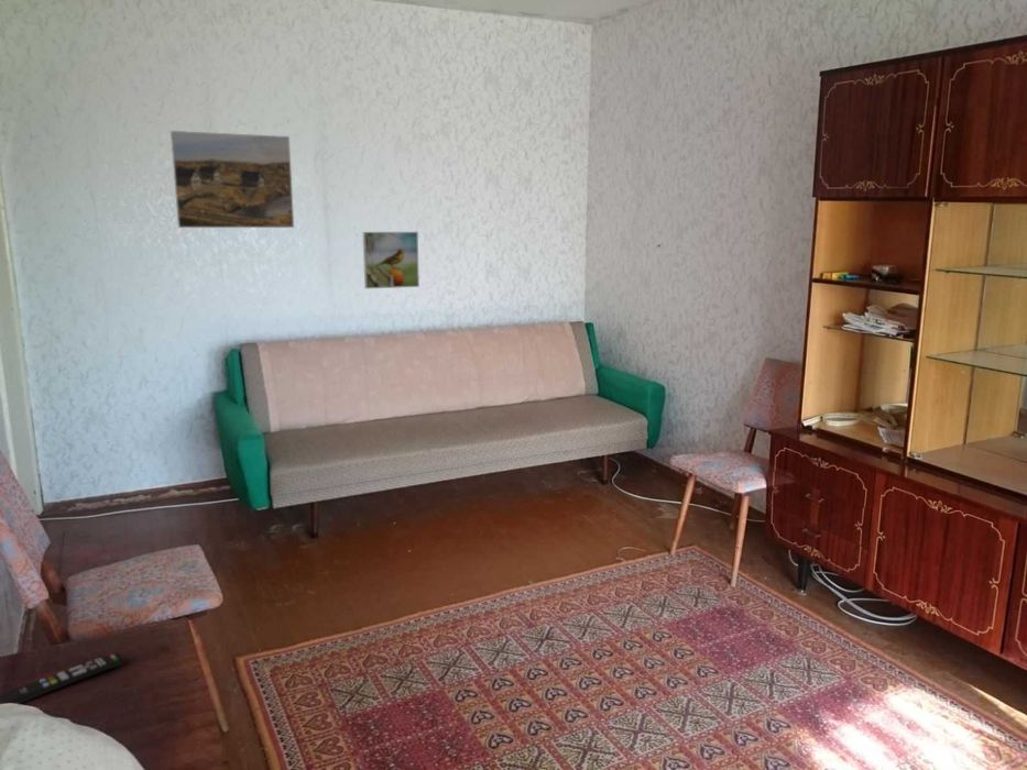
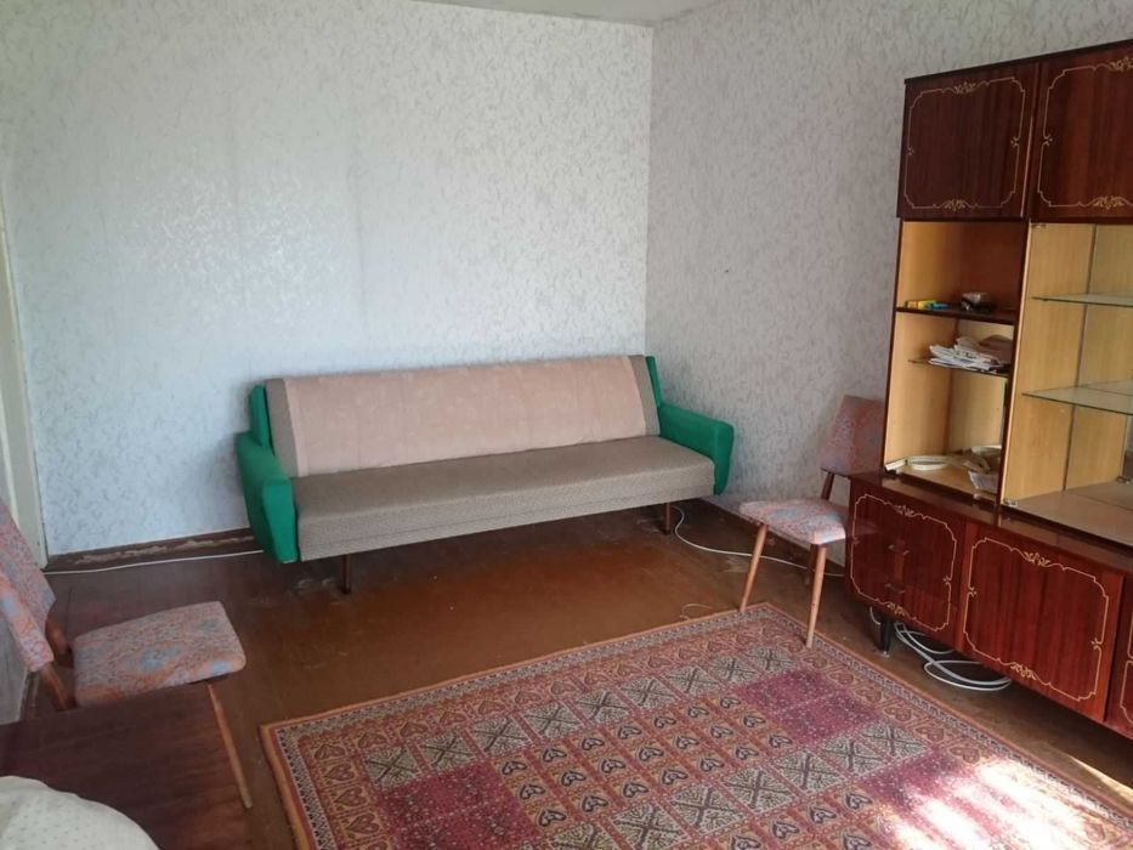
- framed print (234, 180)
- remote control (63, 679)
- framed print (391, 260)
